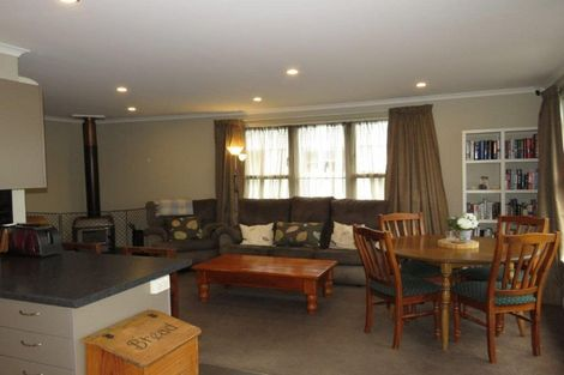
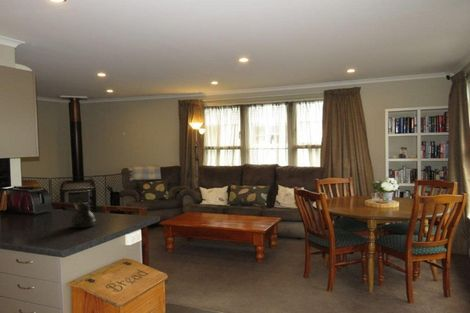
+ teapot (81, 213)
